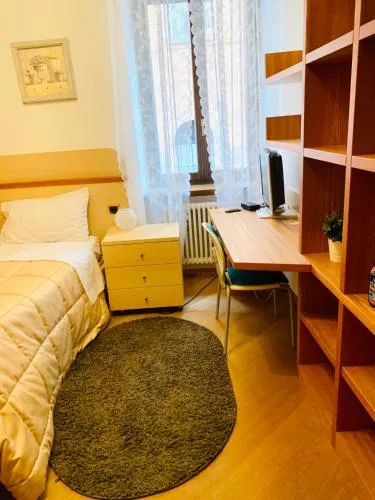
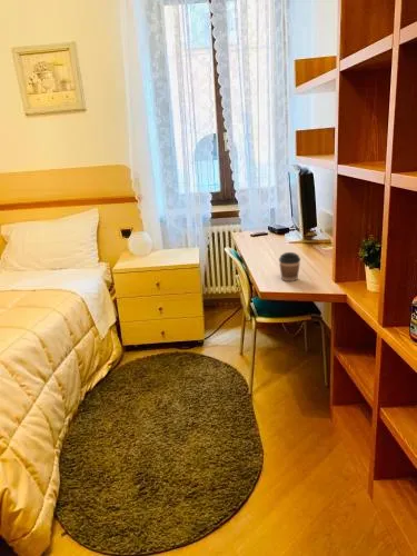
+ coffee cup (289, 265)
